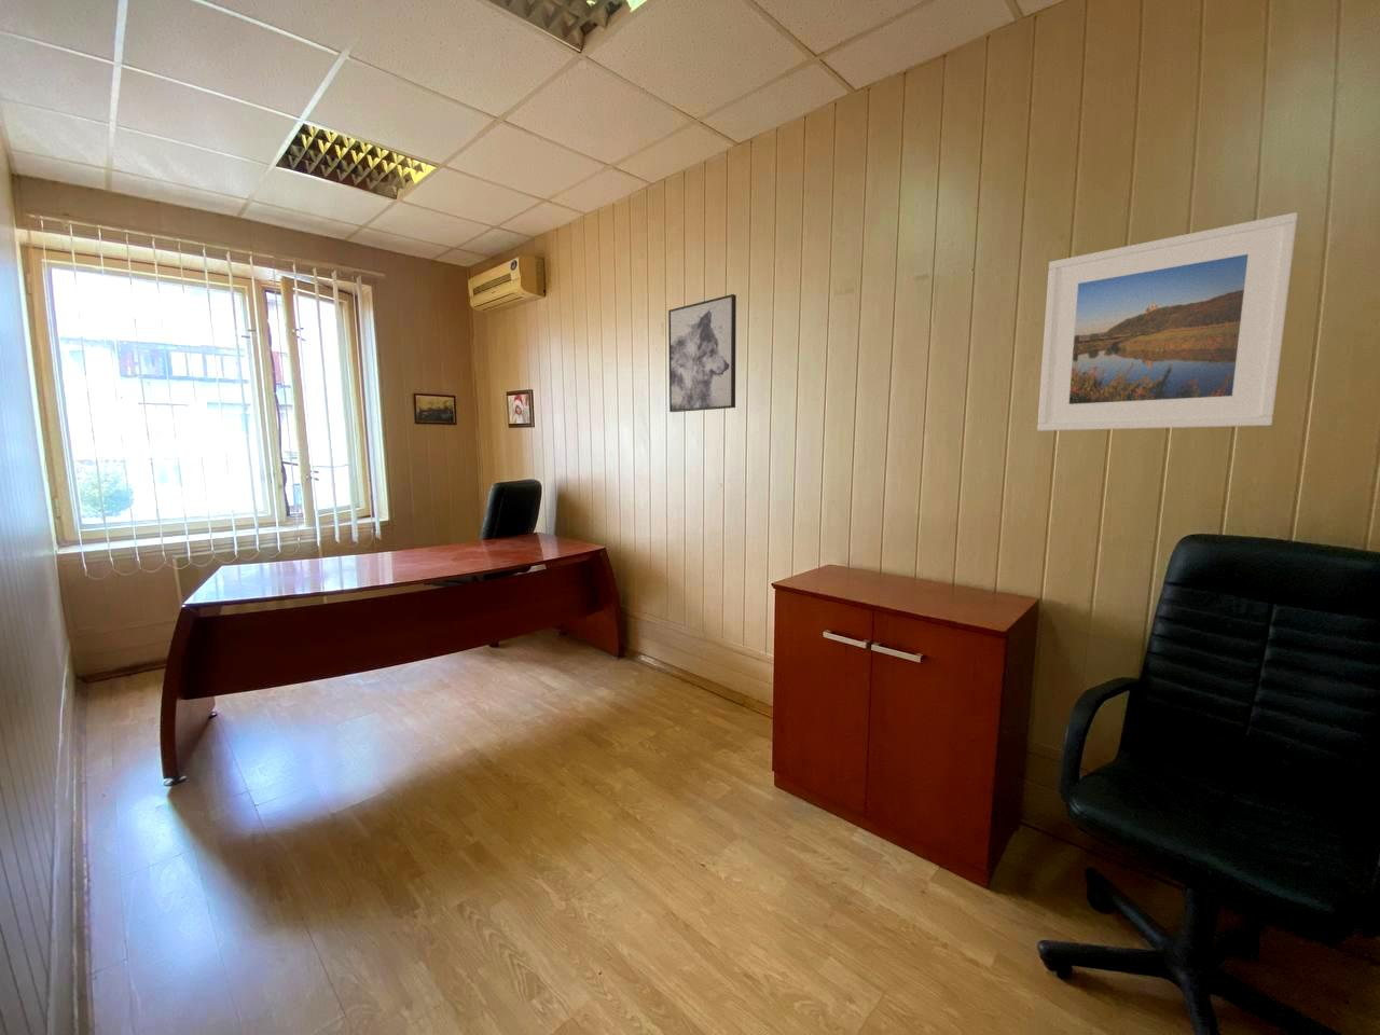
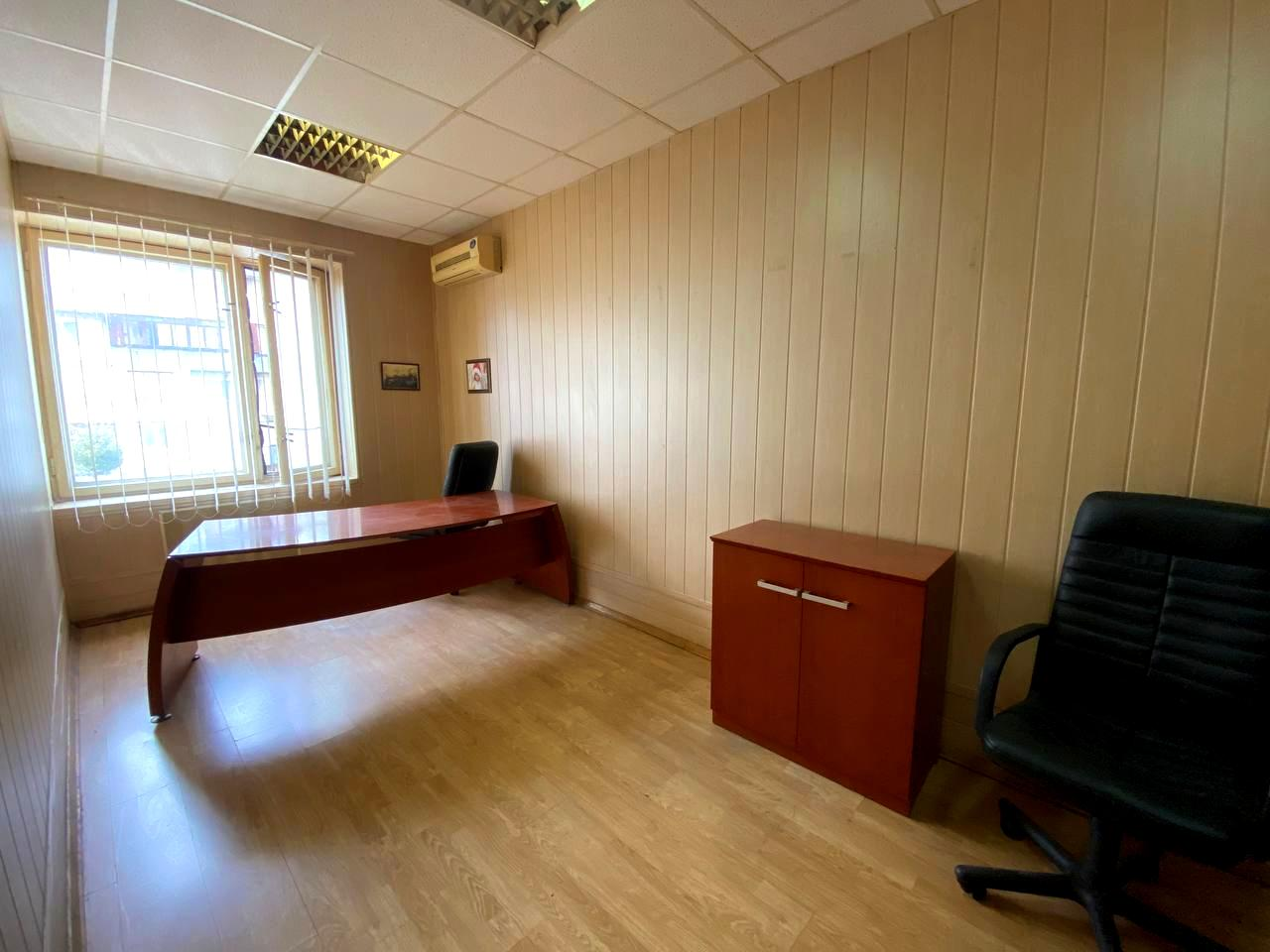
- wall art (701, 357)
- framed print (1151, 335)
